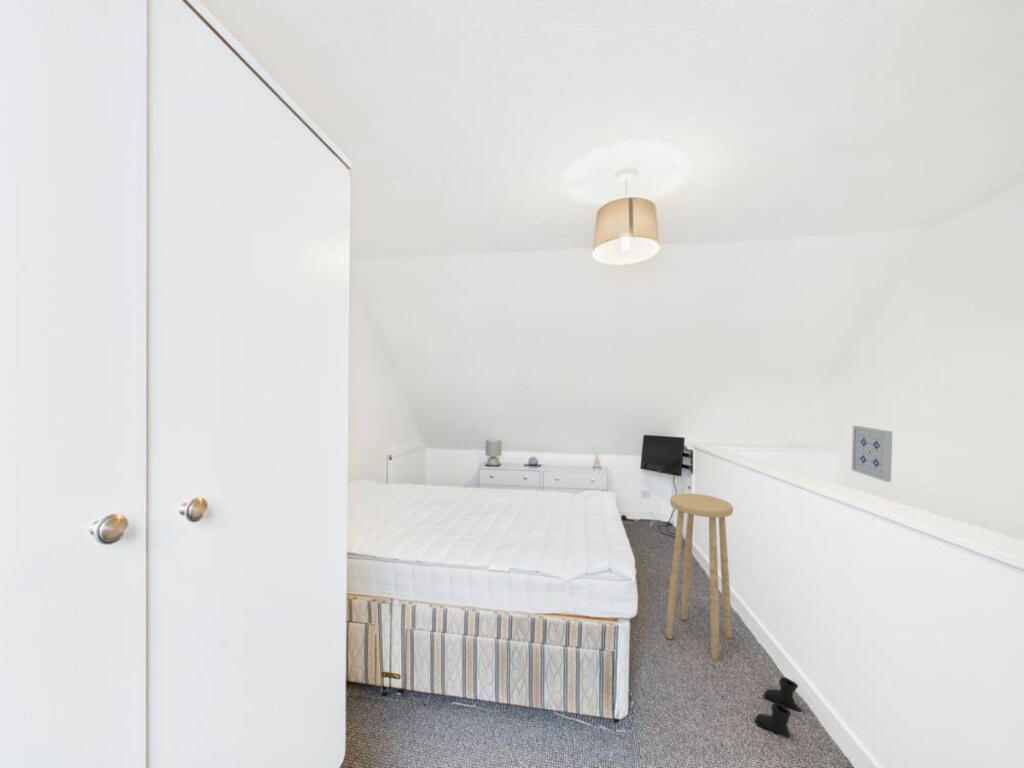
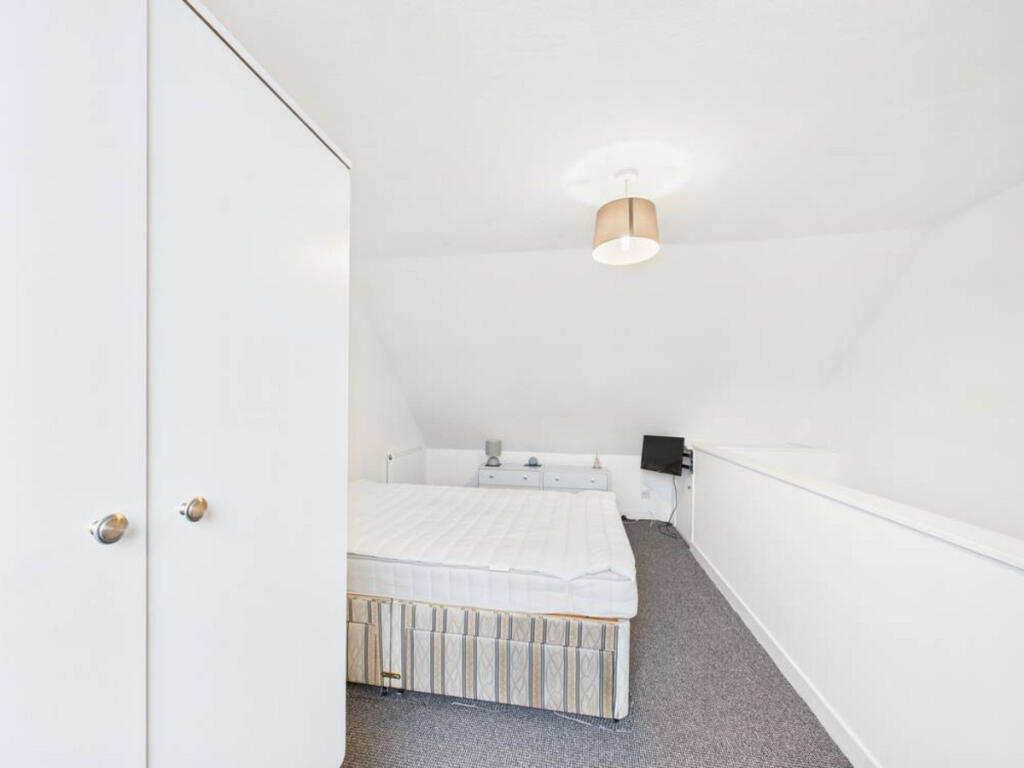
- wall art (870, 452)
- stool (690, 569)
- boots (778, 702)
